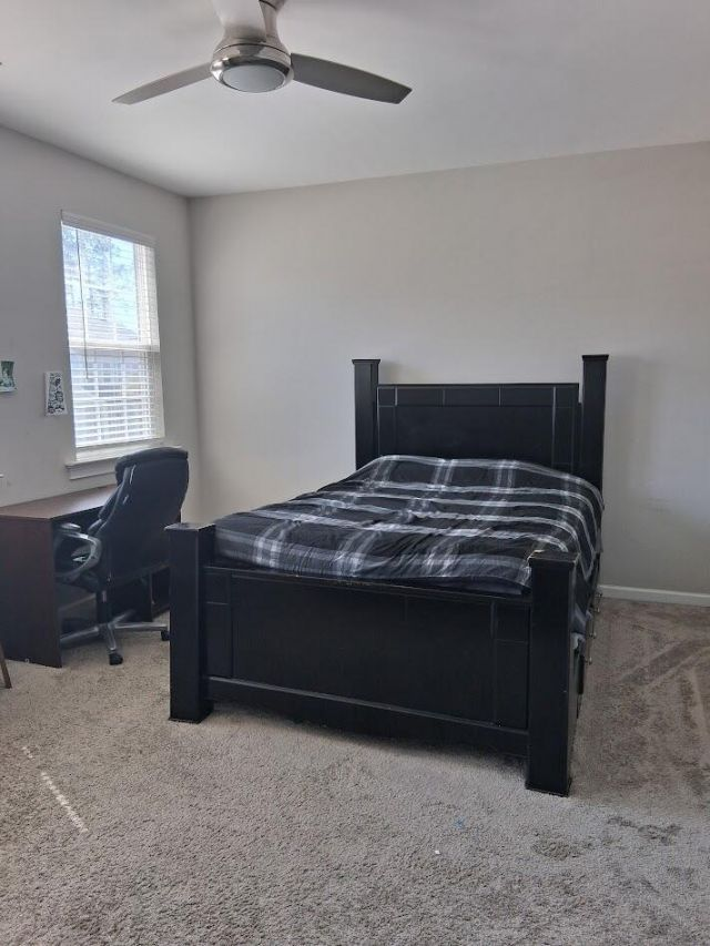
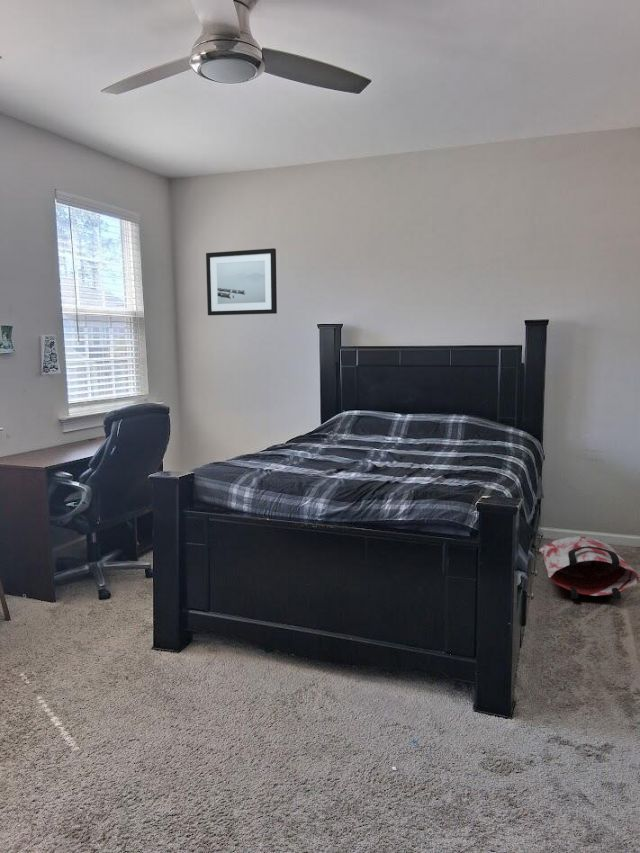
+ bag (585, 560)
+ wall art (240, 282)
